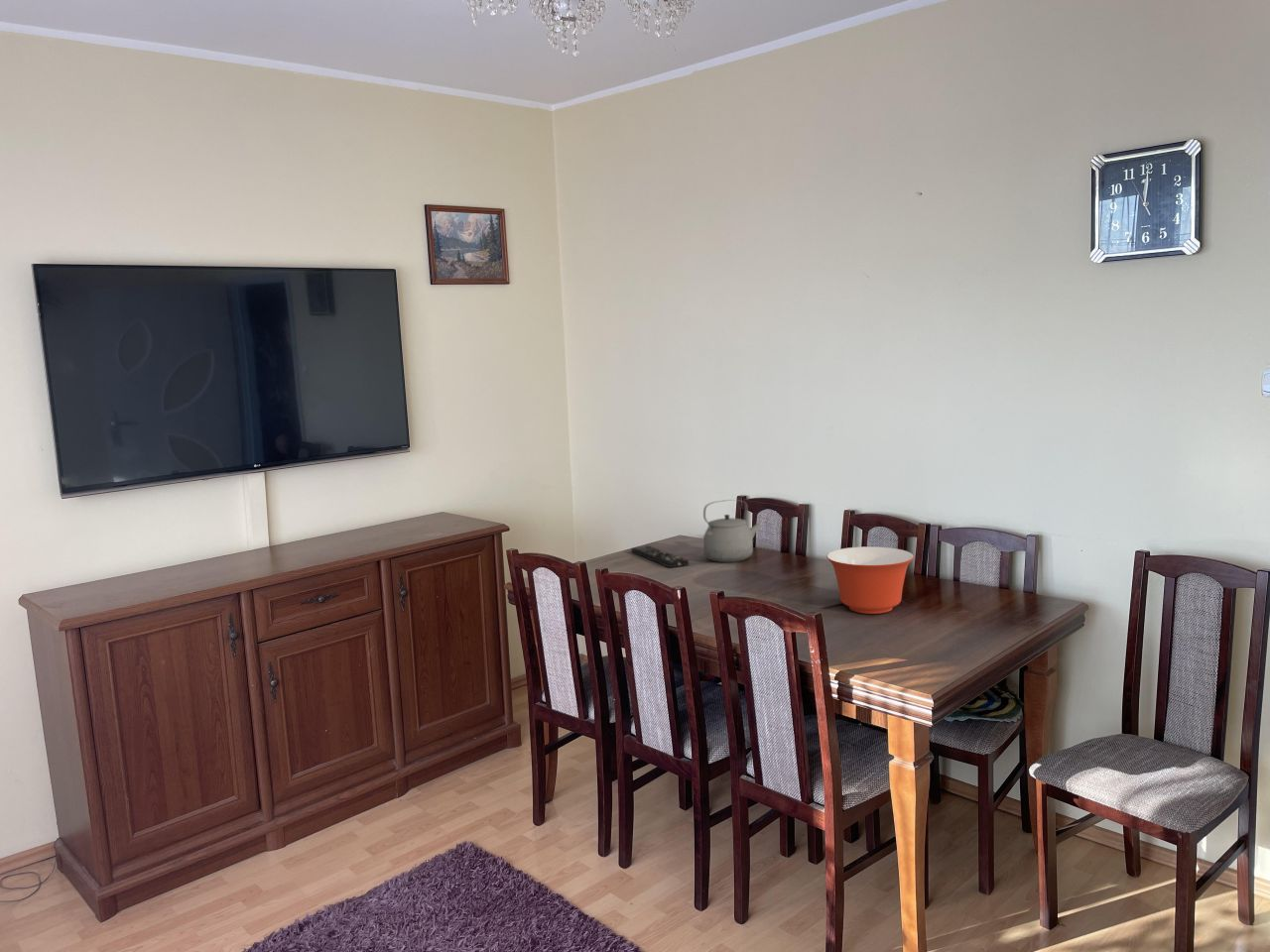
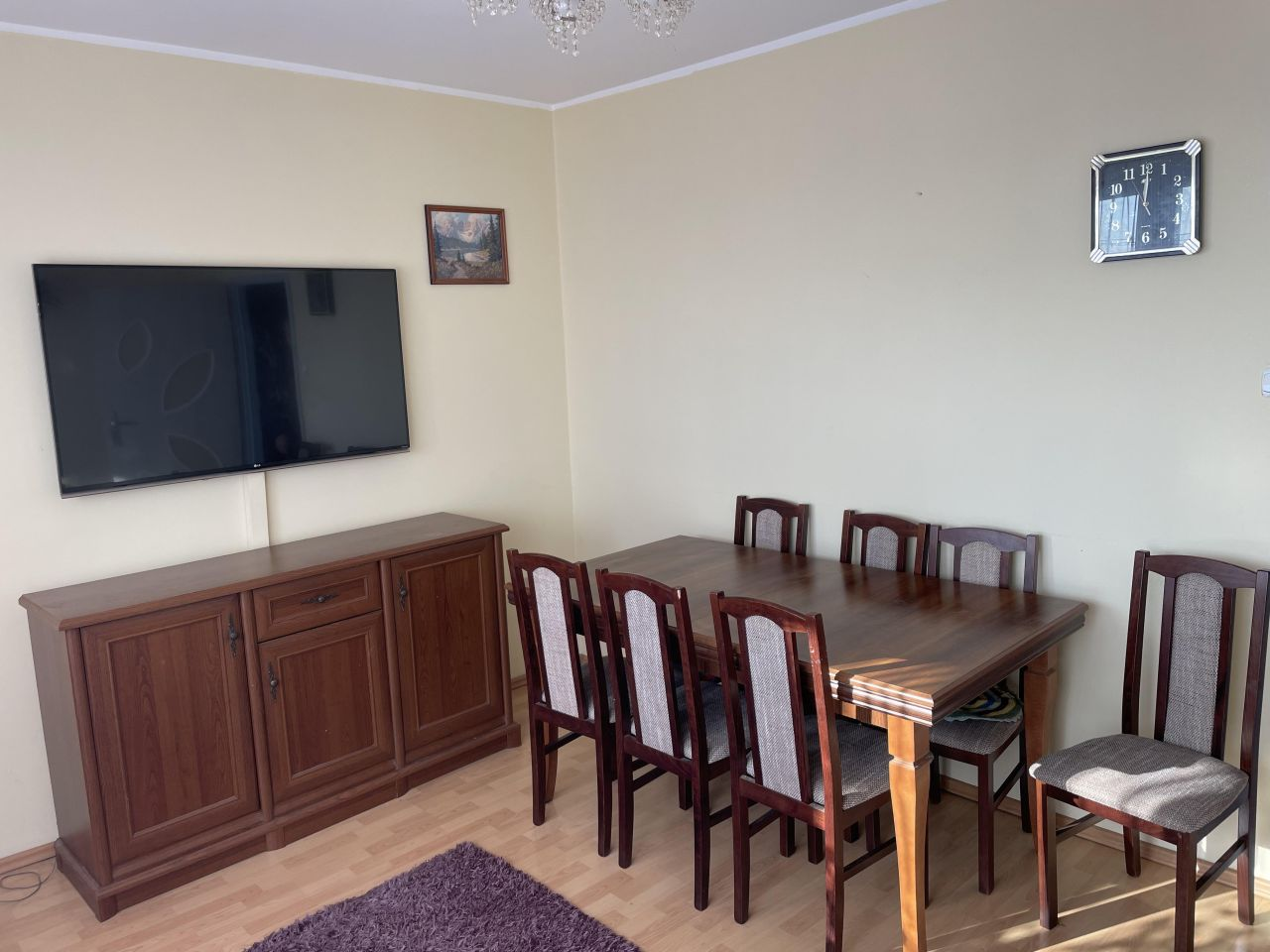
- mixing bowl (870, 581)
- tea kettle (733, 529)
- remote control (659, 555)
